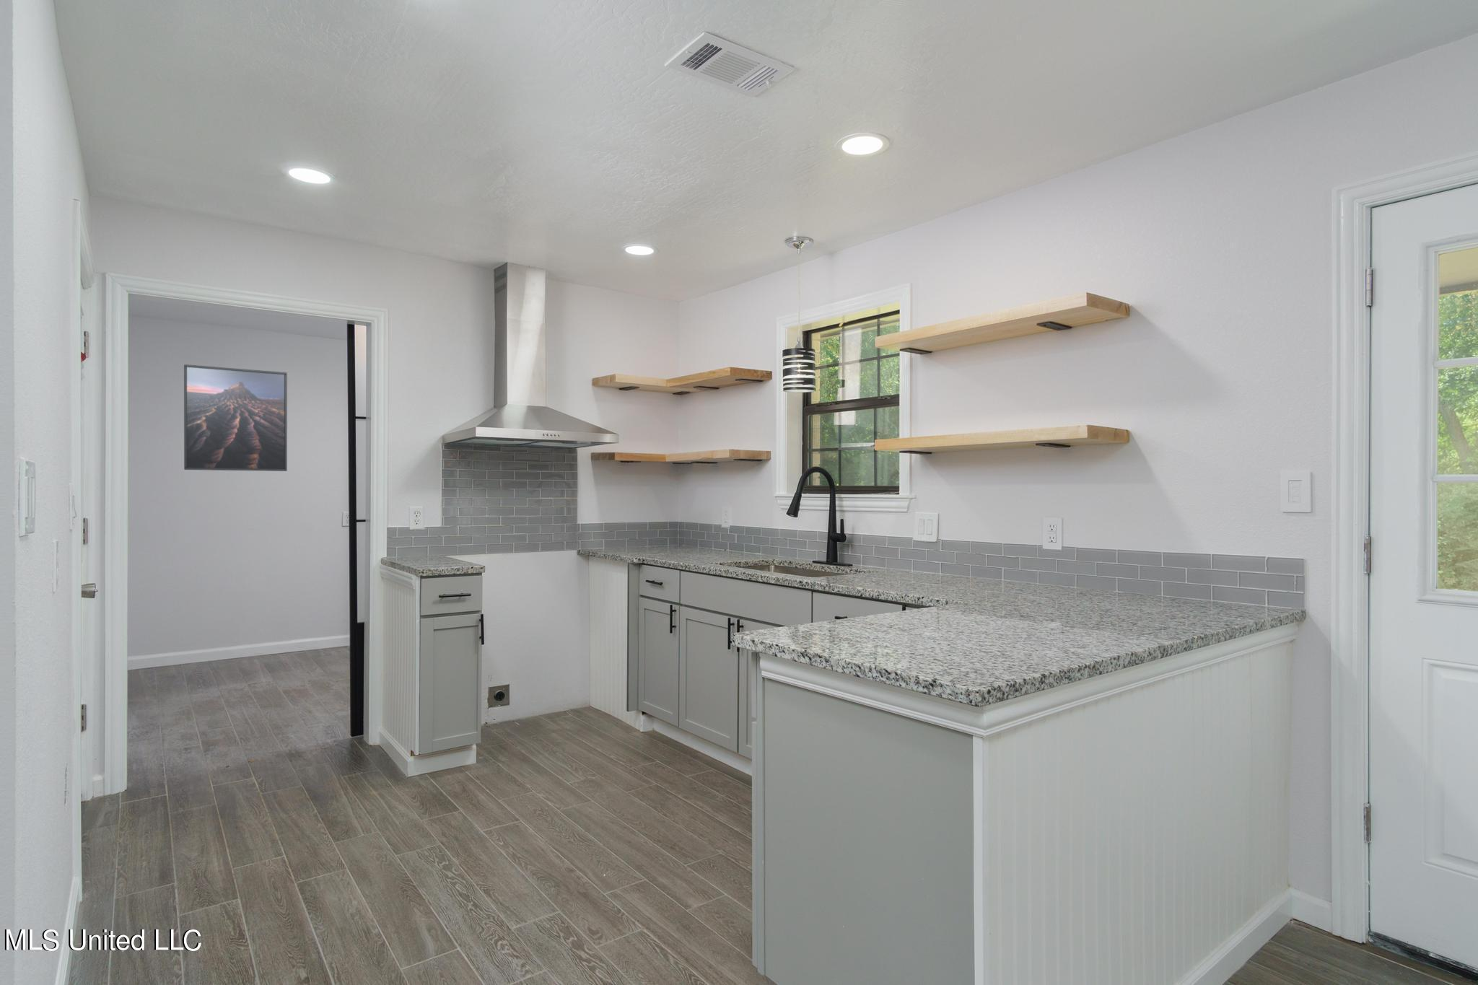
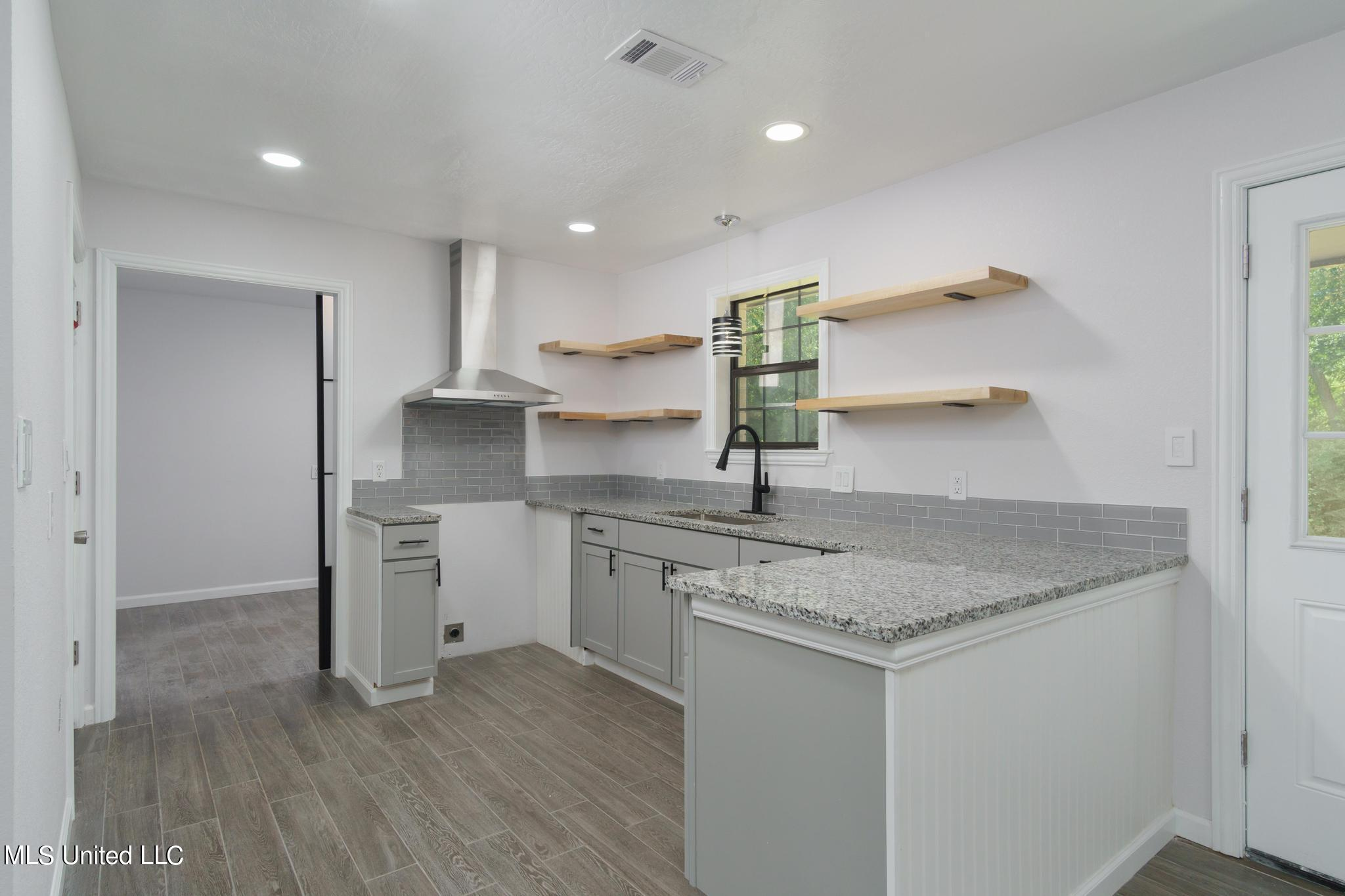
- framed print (236, 419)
